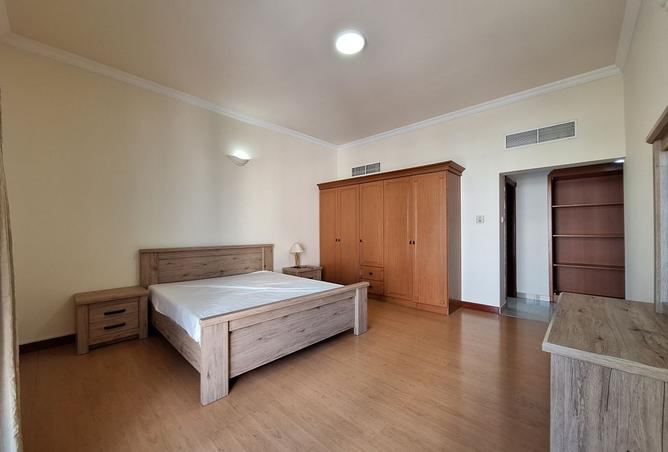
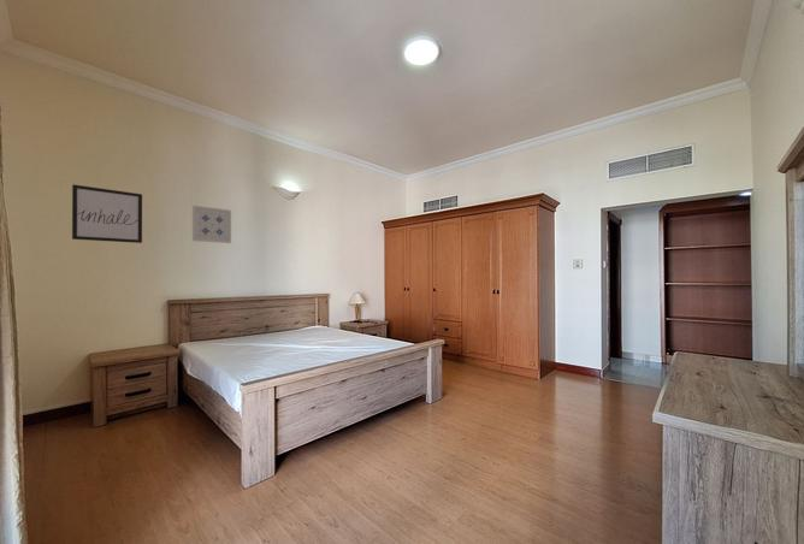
+ wall art (108, 215)
+ wall art (212, 224)
